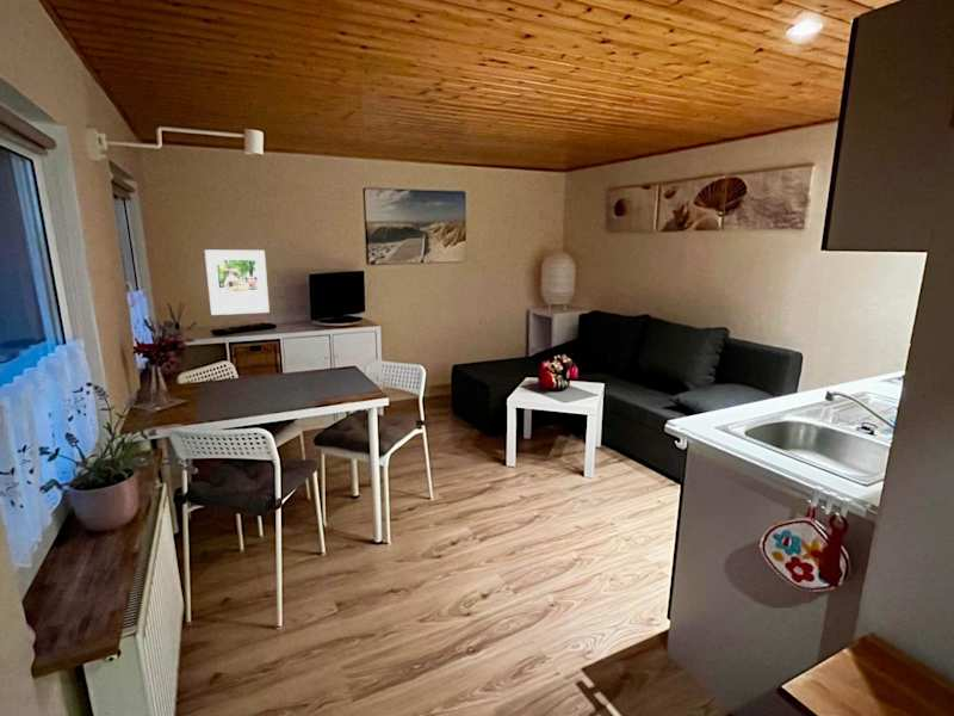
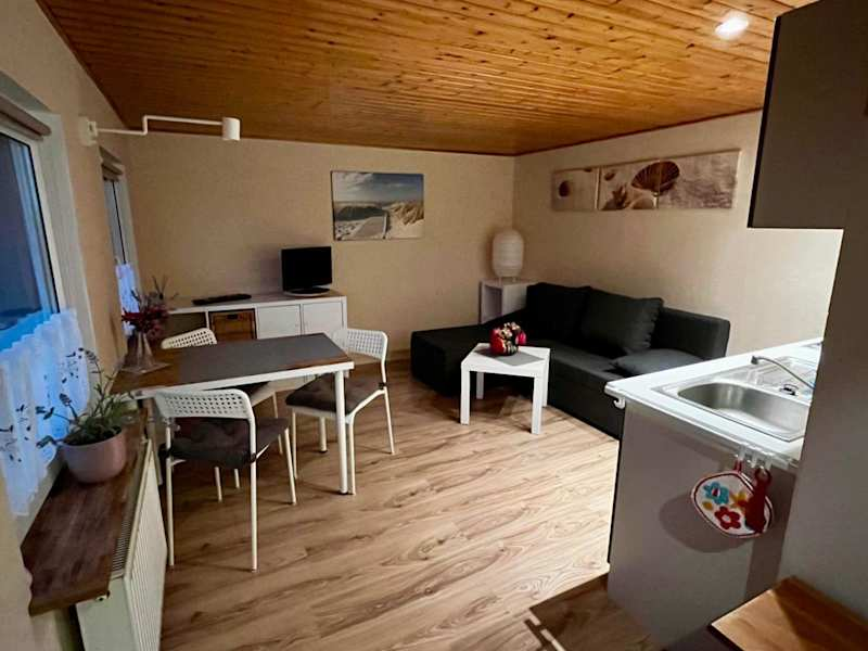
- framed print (237, 282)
